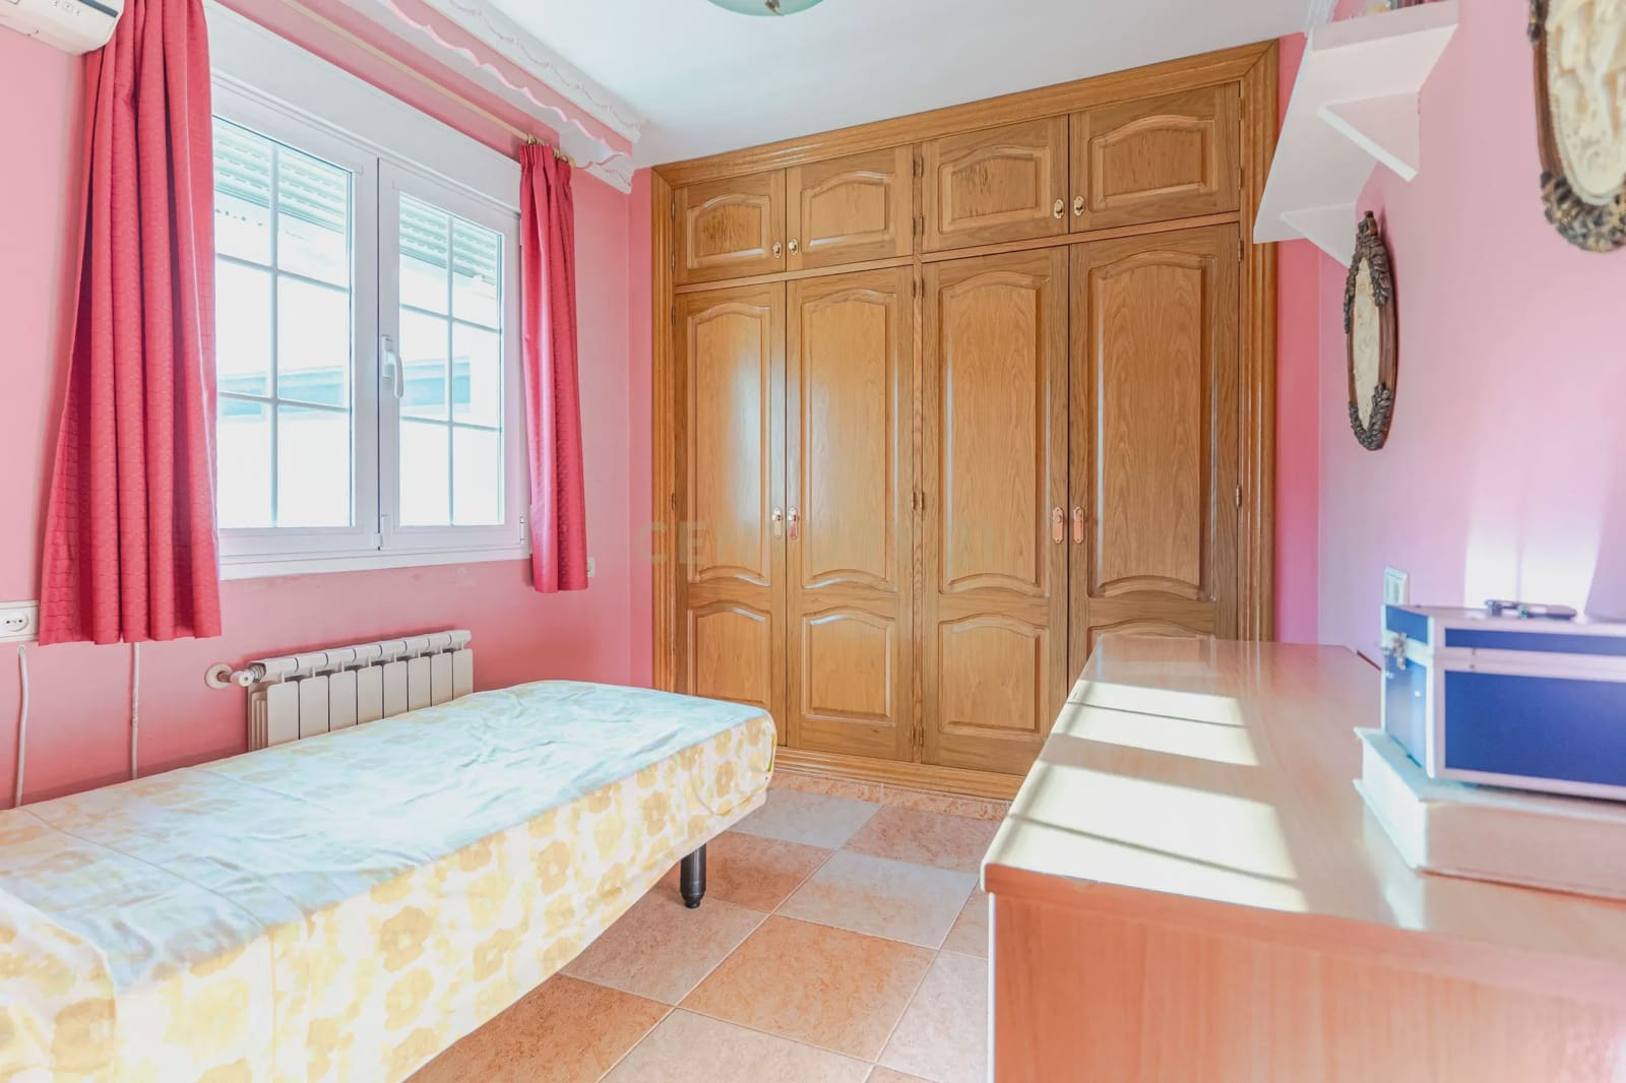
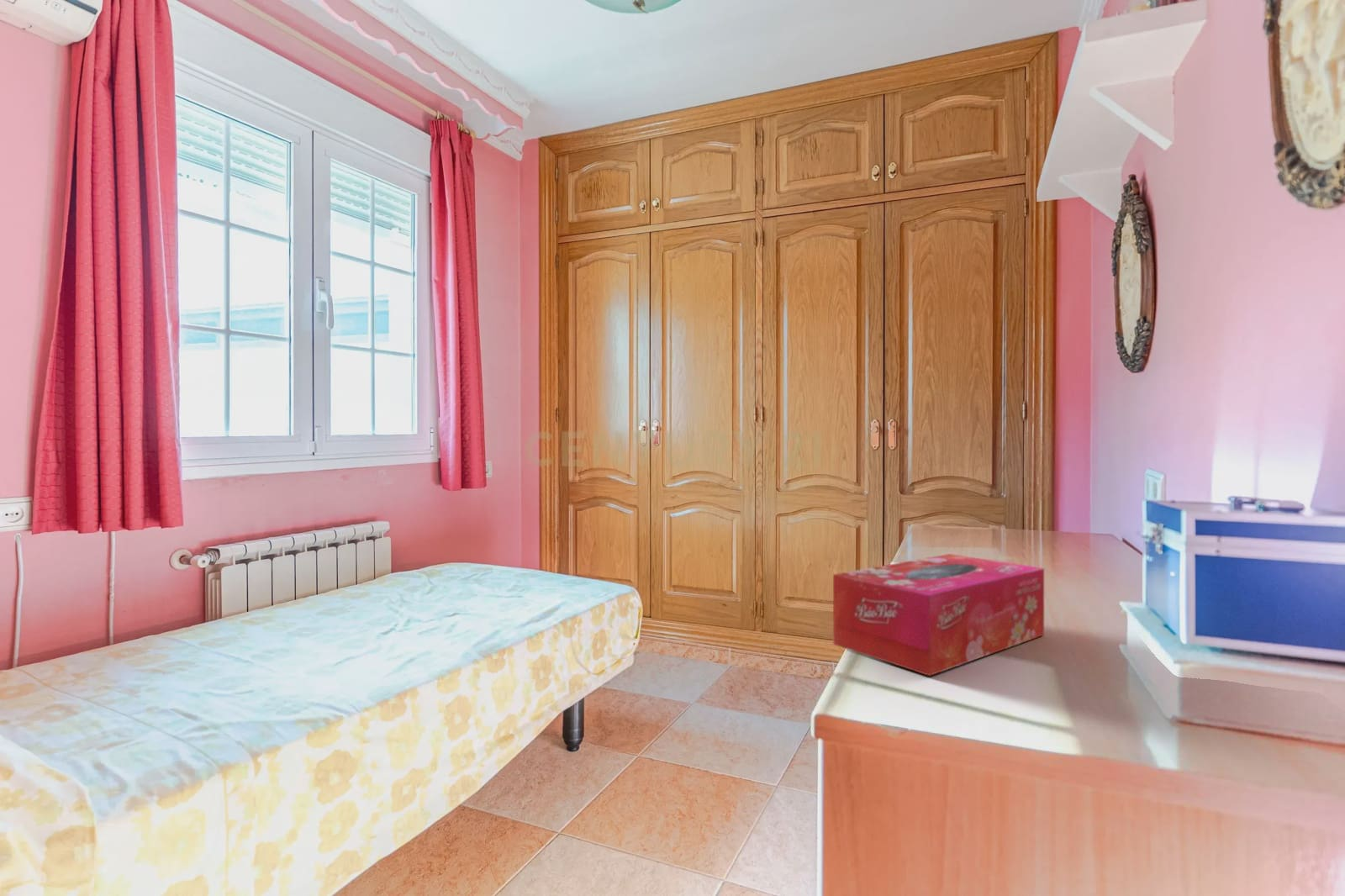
+ tissue box (941, 605)
